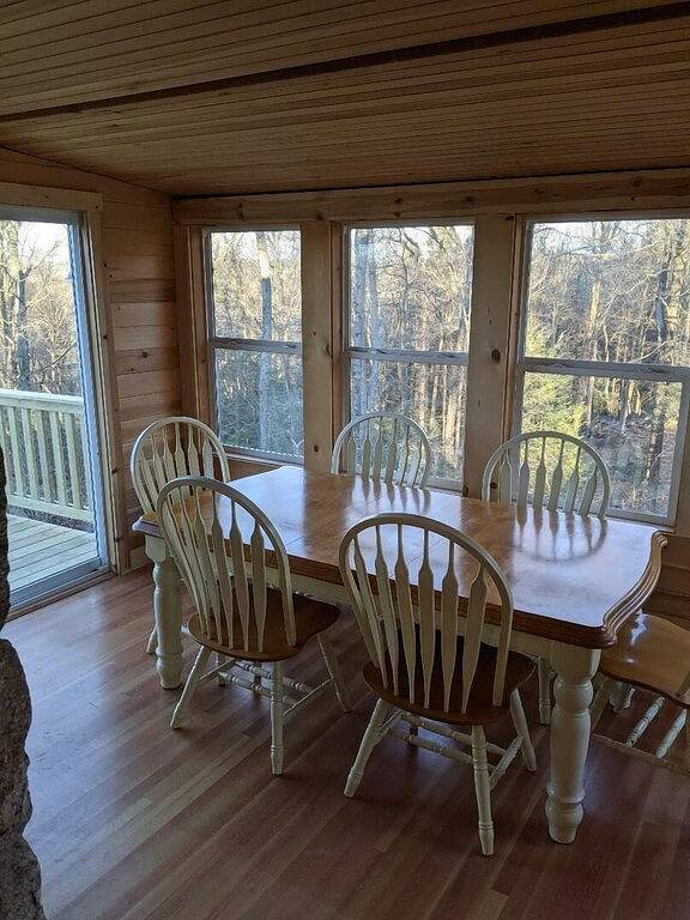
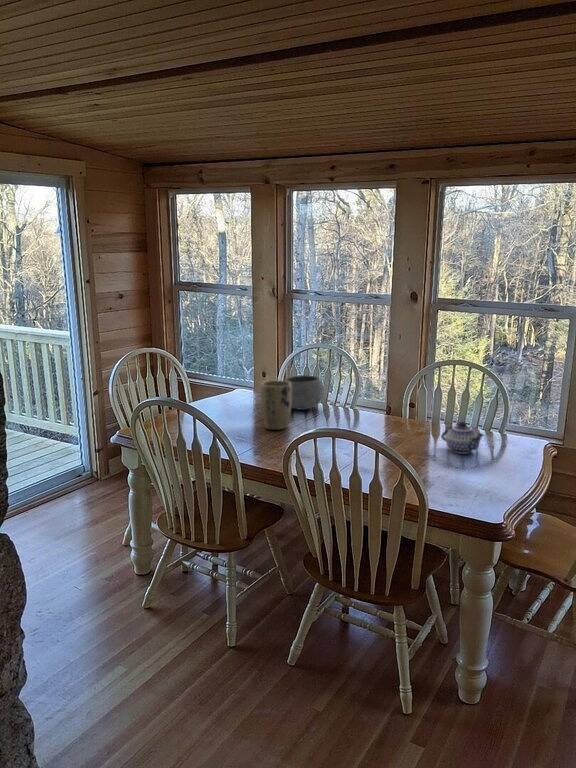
+ plant pot (276, 405)
+ teapot (462, 436)
+ bowl (302, 393)
